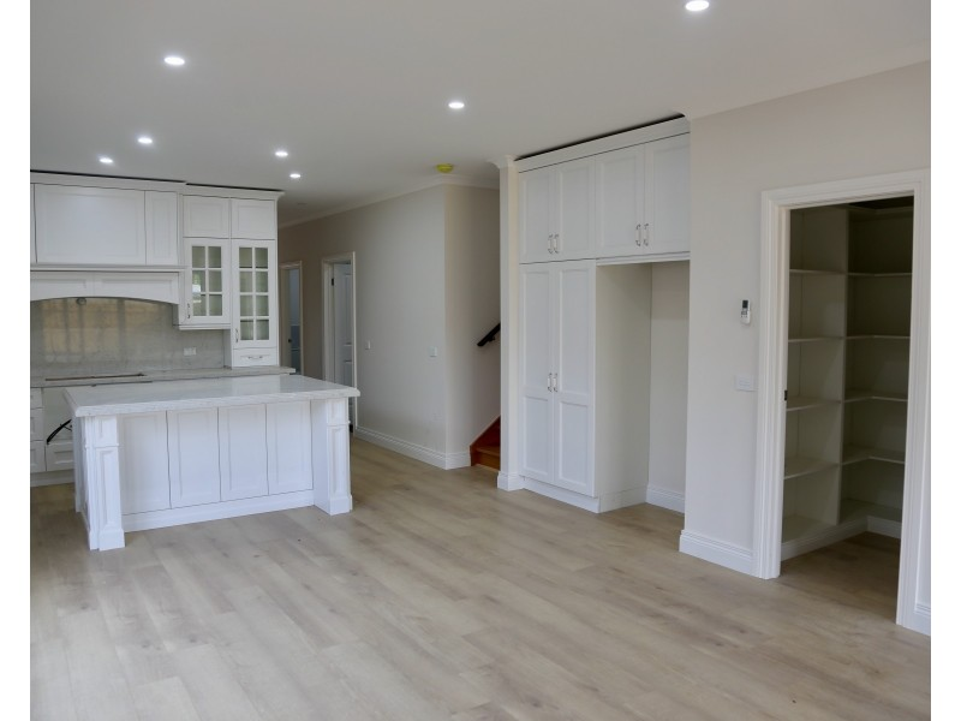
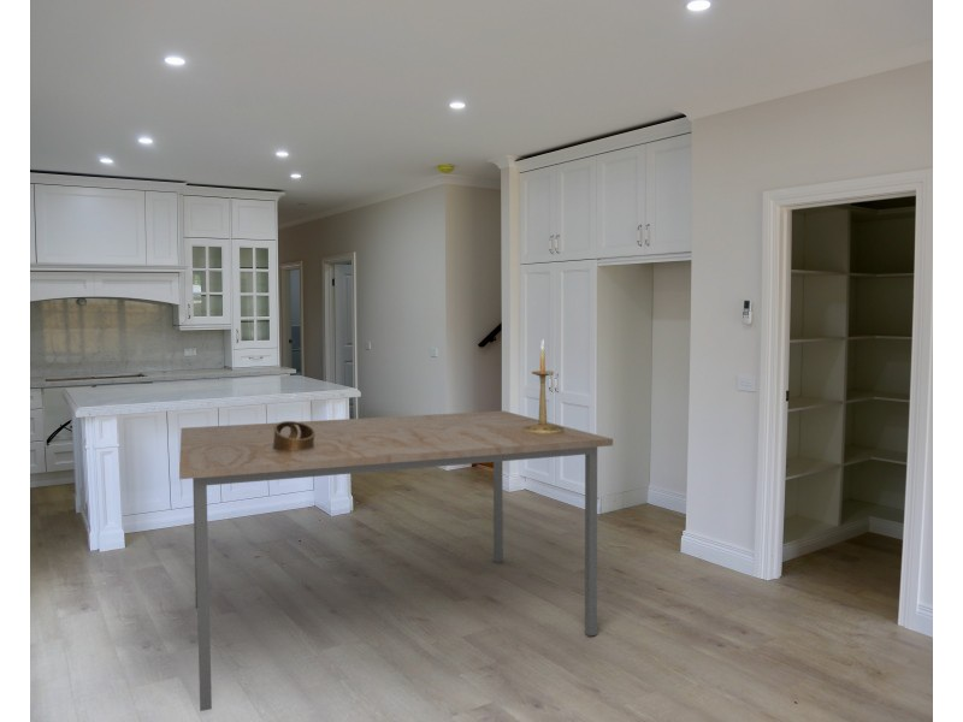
+ dining table (380, 471)
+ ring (293, 434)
+ candlestick (542, 384)
